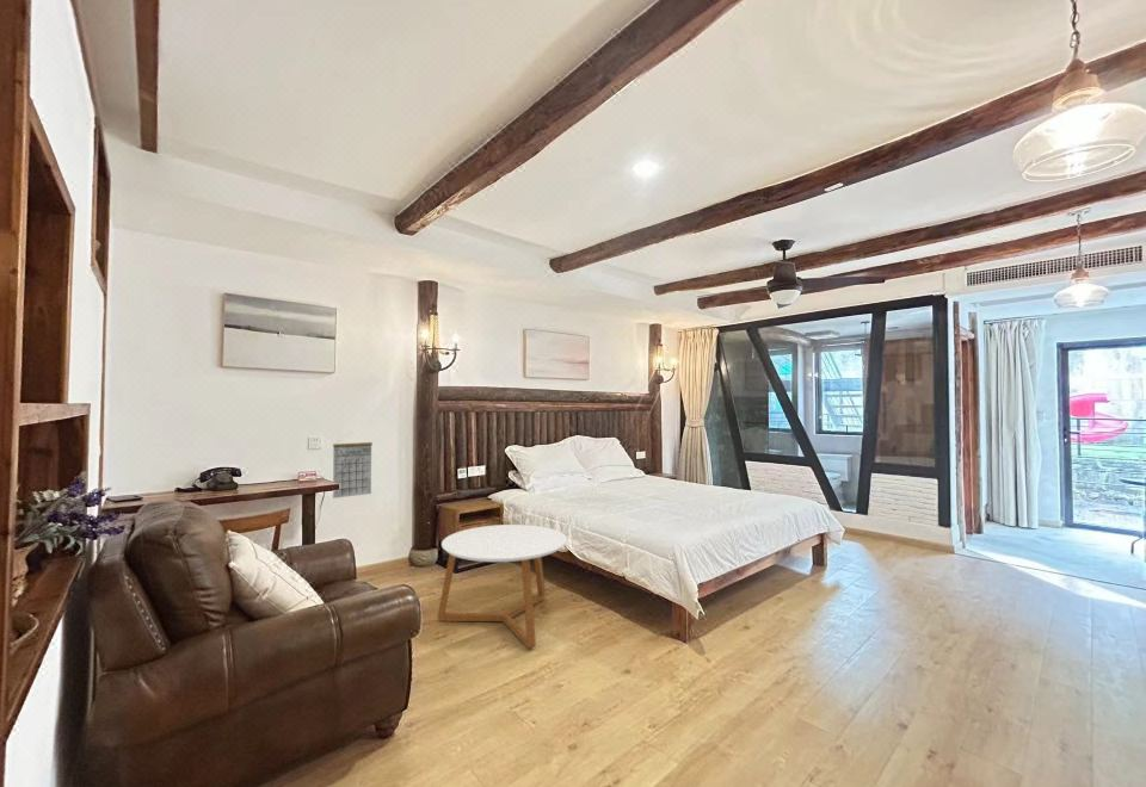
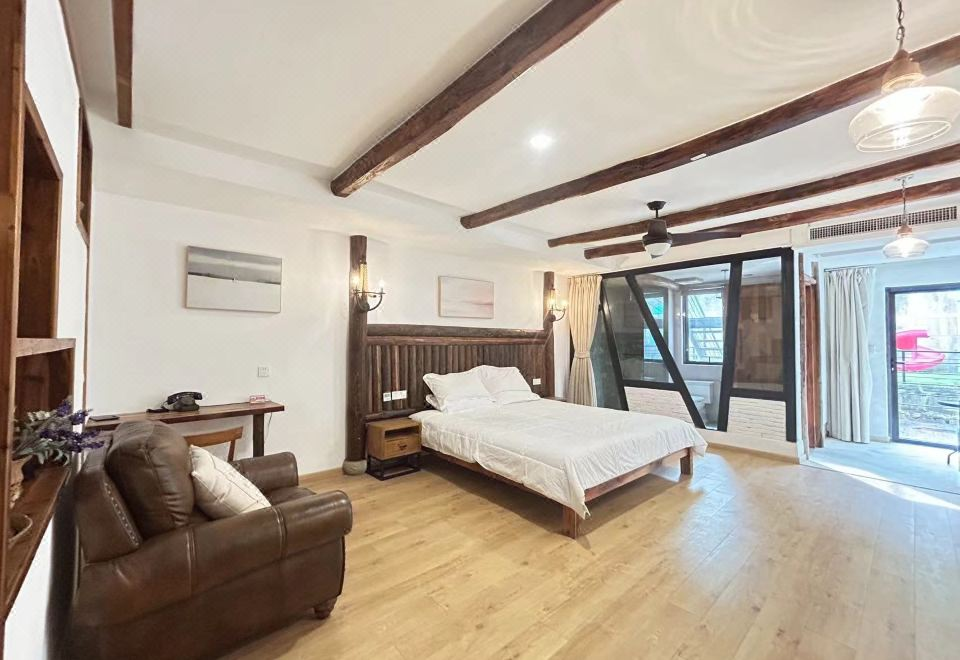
- calendar (352, 463)
- coffee table (523, 578)
